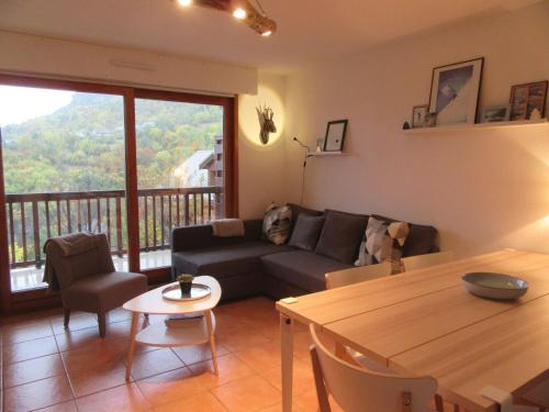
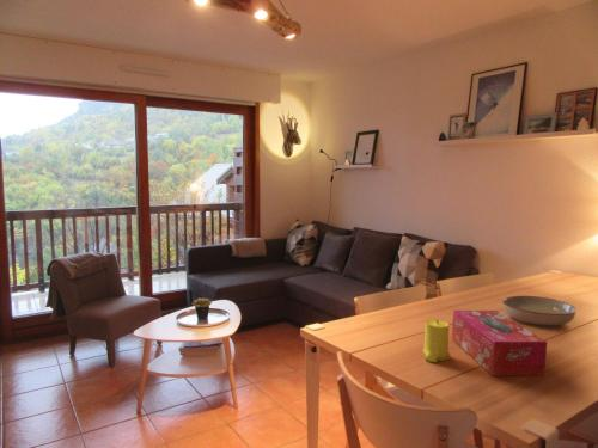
+ candle (434, 337)
+ tissue box (494, 339)
